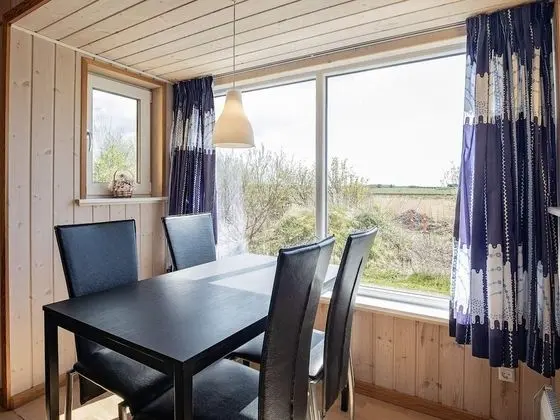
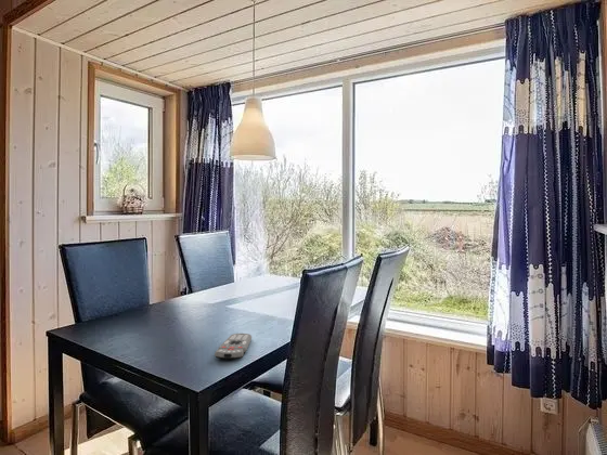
+ remote control (235, 344)
